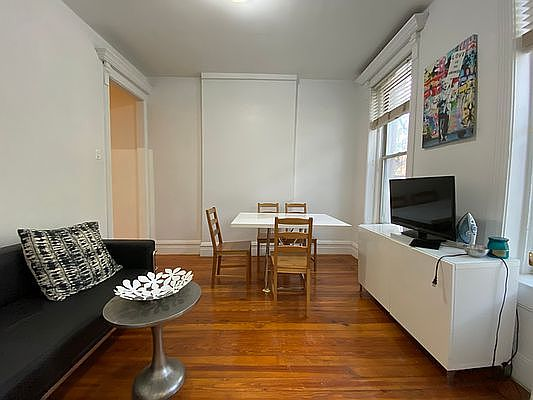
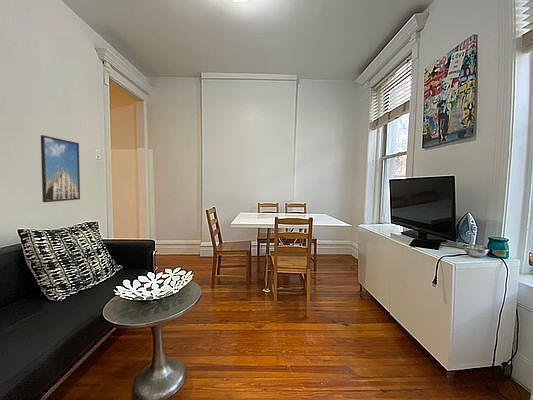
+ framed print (62, 170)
